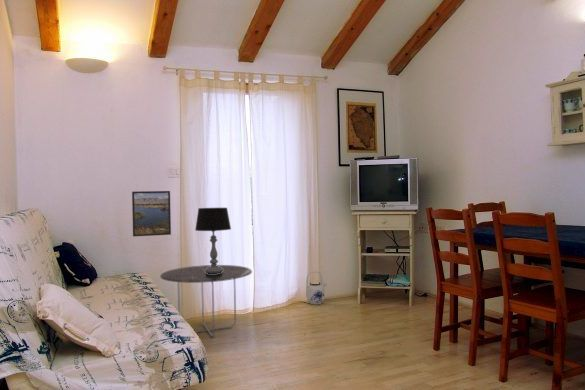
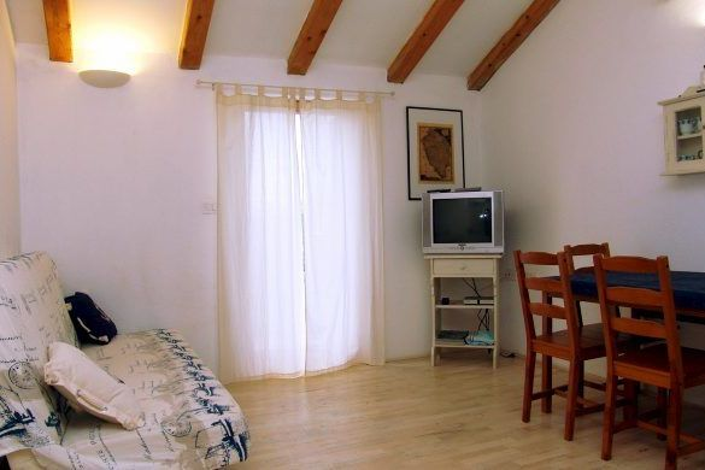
- table lamp (213, 240)
- teapot (316, 287)
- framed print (151, 213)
- side table (212, 301)
